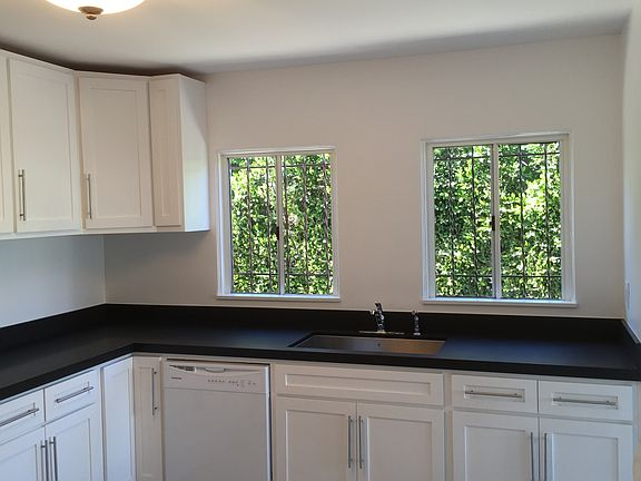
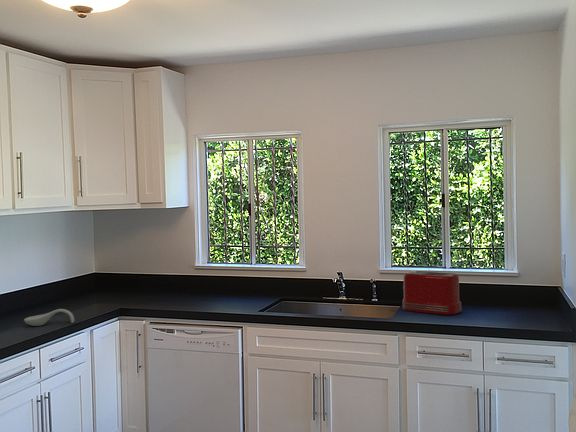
+ toaster (431, 291)
+ spoon rest (49, 317)
